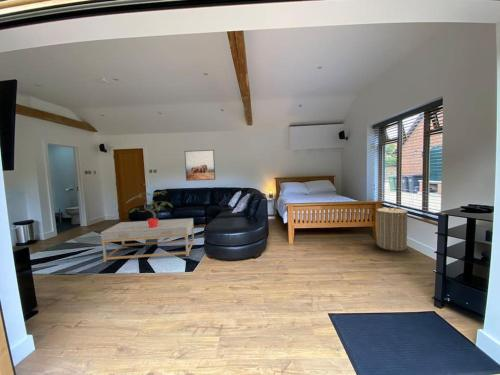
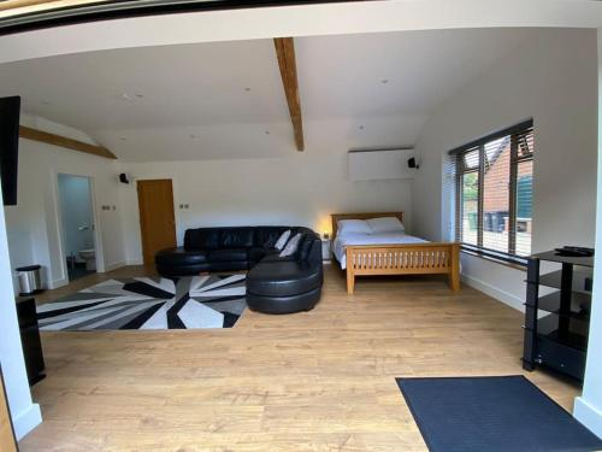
- laundry hamper (391, 225)
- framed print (199, 165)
- coffee table (152, 238)
- potted plant (150, 209)
